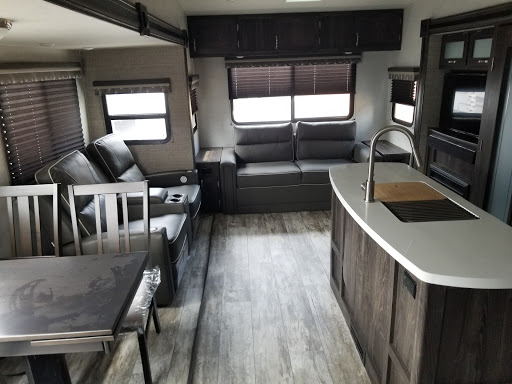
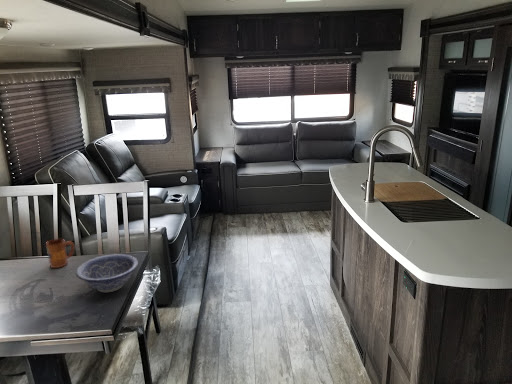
+ decorative bowl (109, 276)
+ mug (61, 252)
